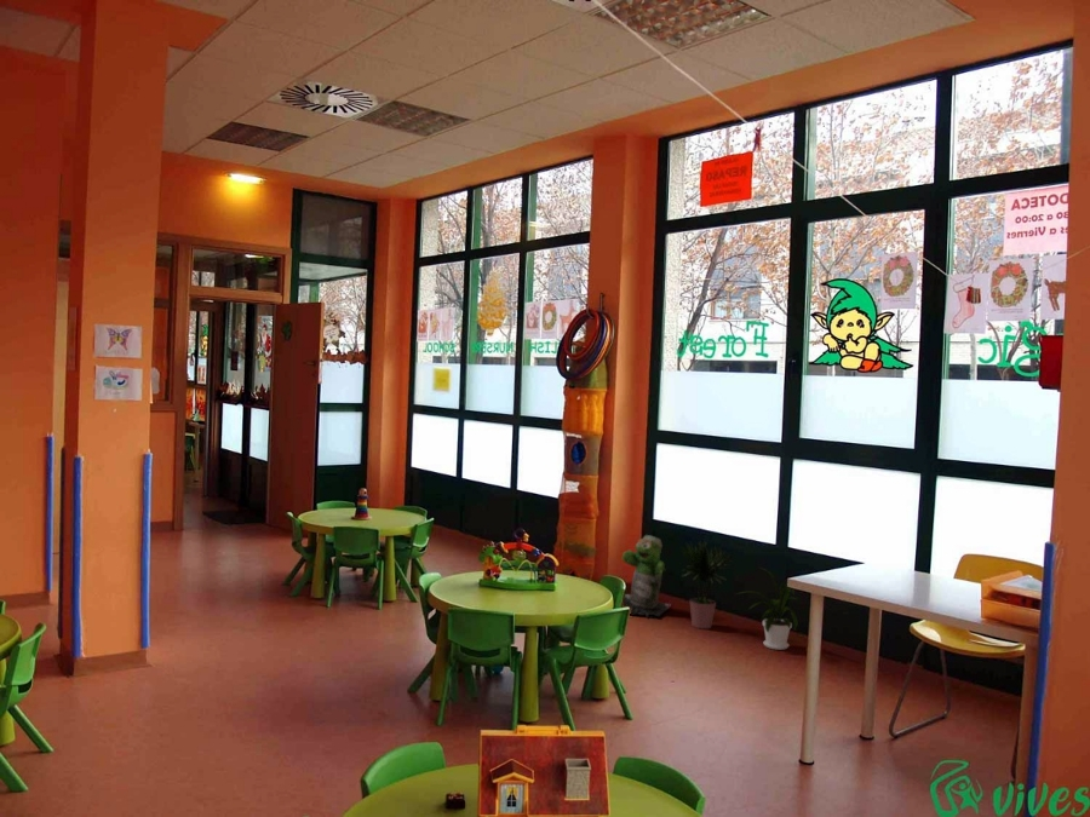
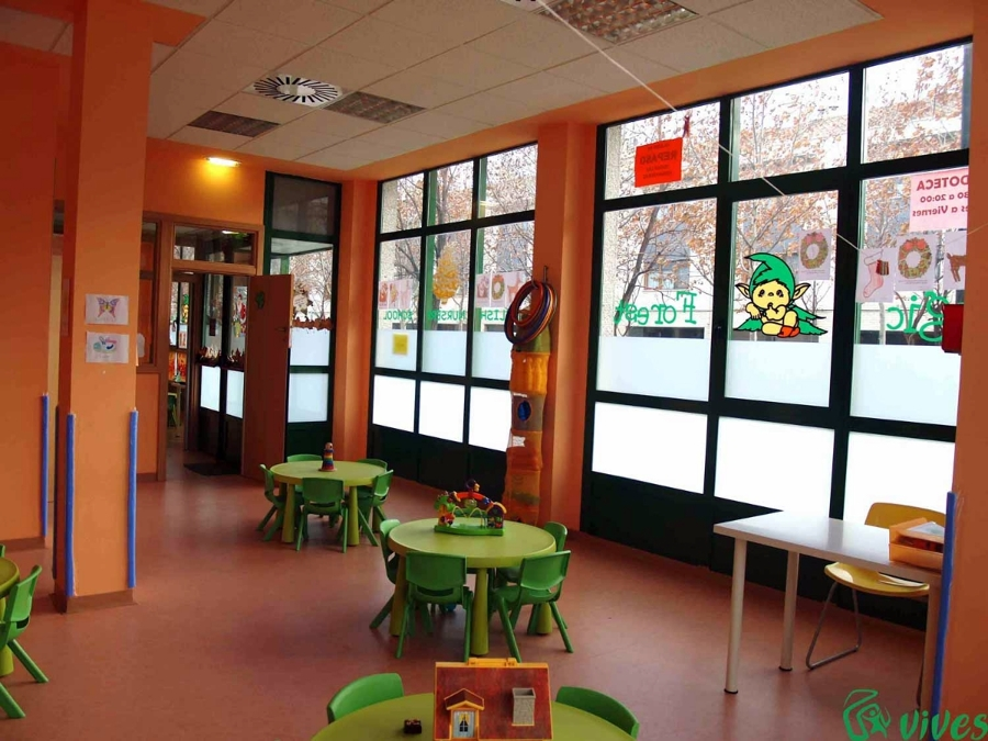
- trash can (644, 570)
- potted plant (711, 583)
- house plant (775, 608)
